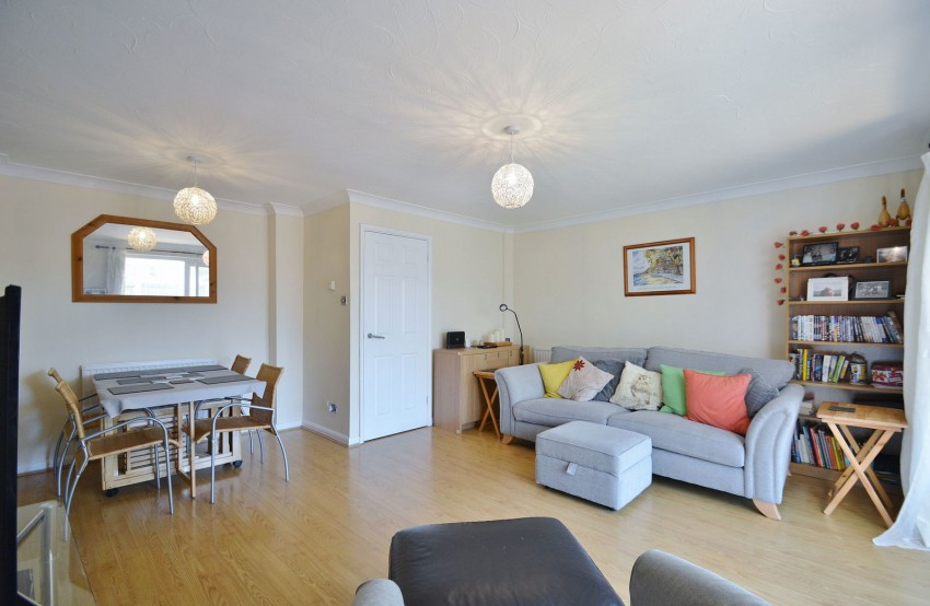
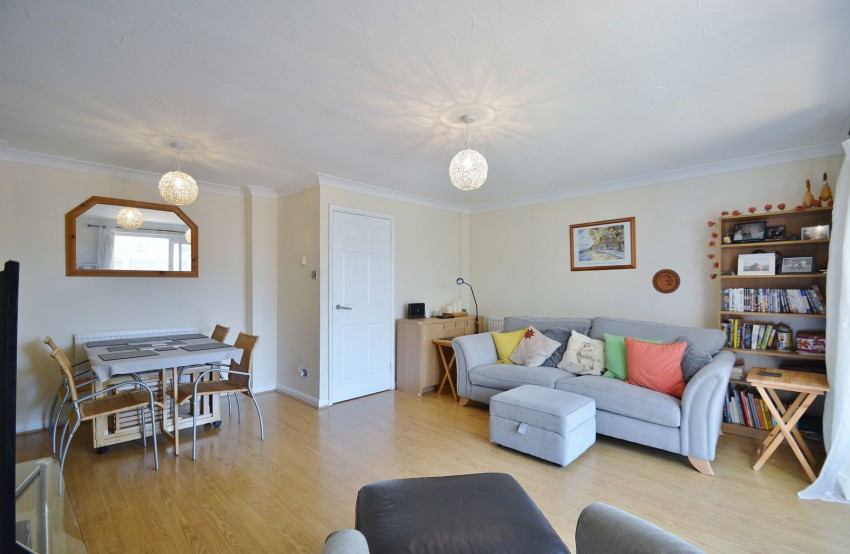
+ decorative plate (666, 281)
